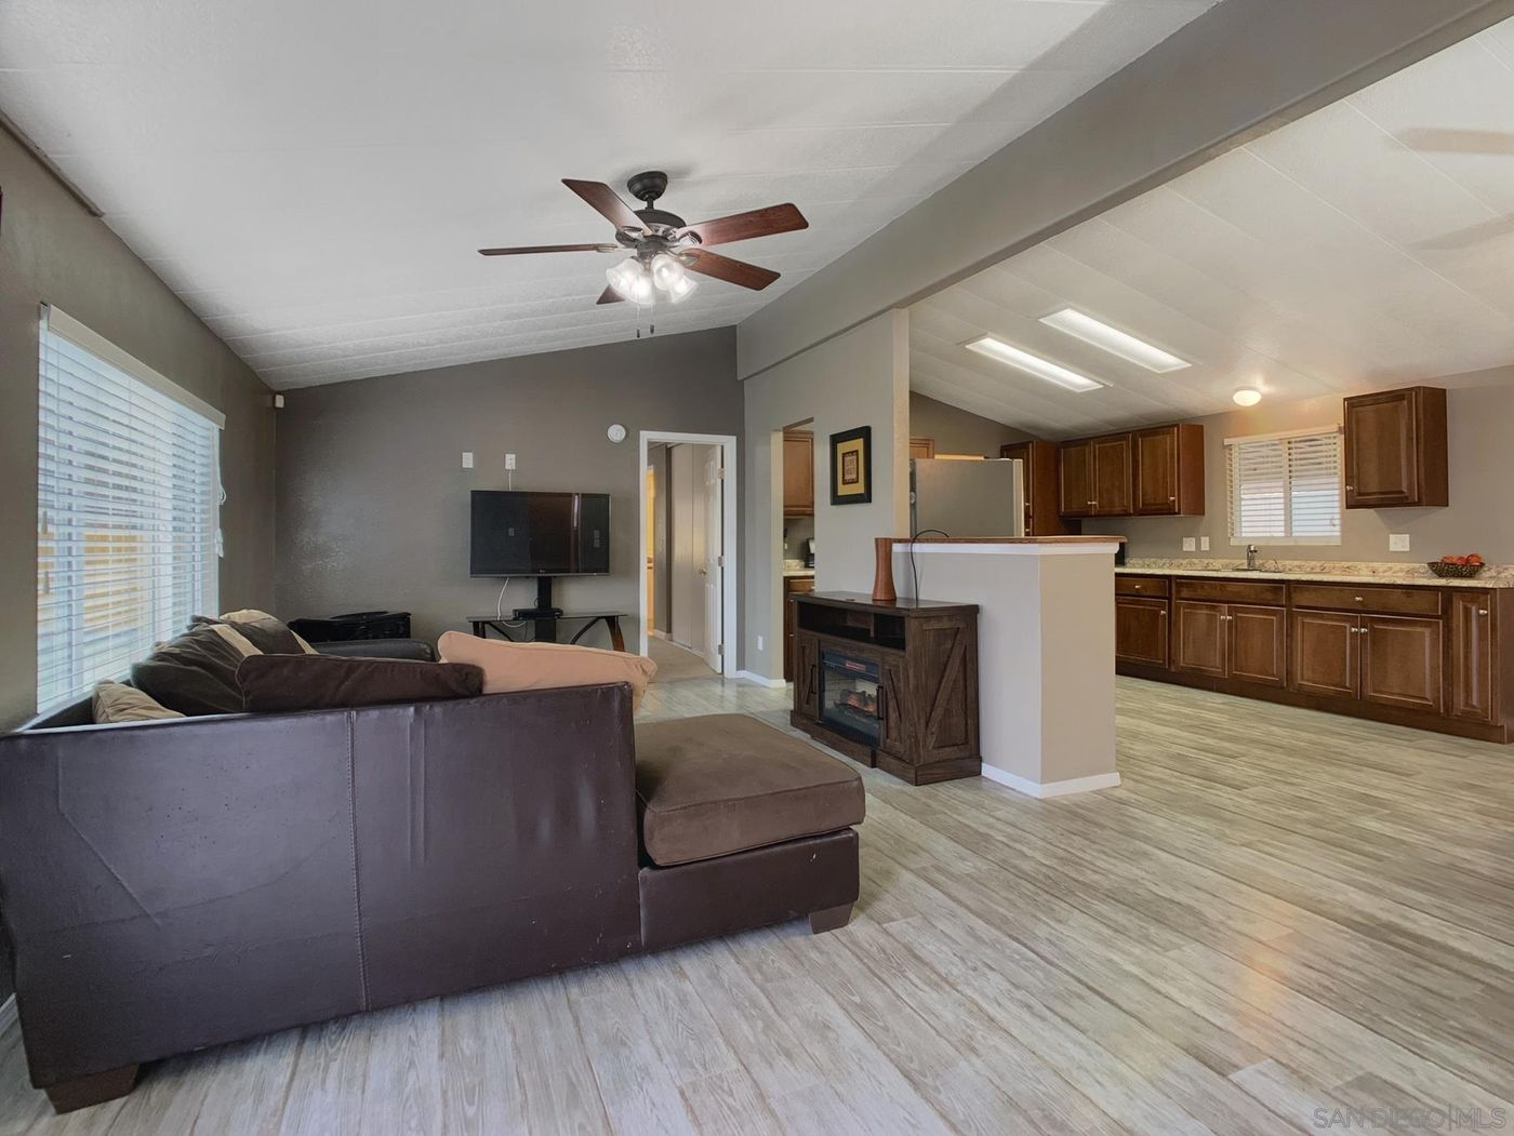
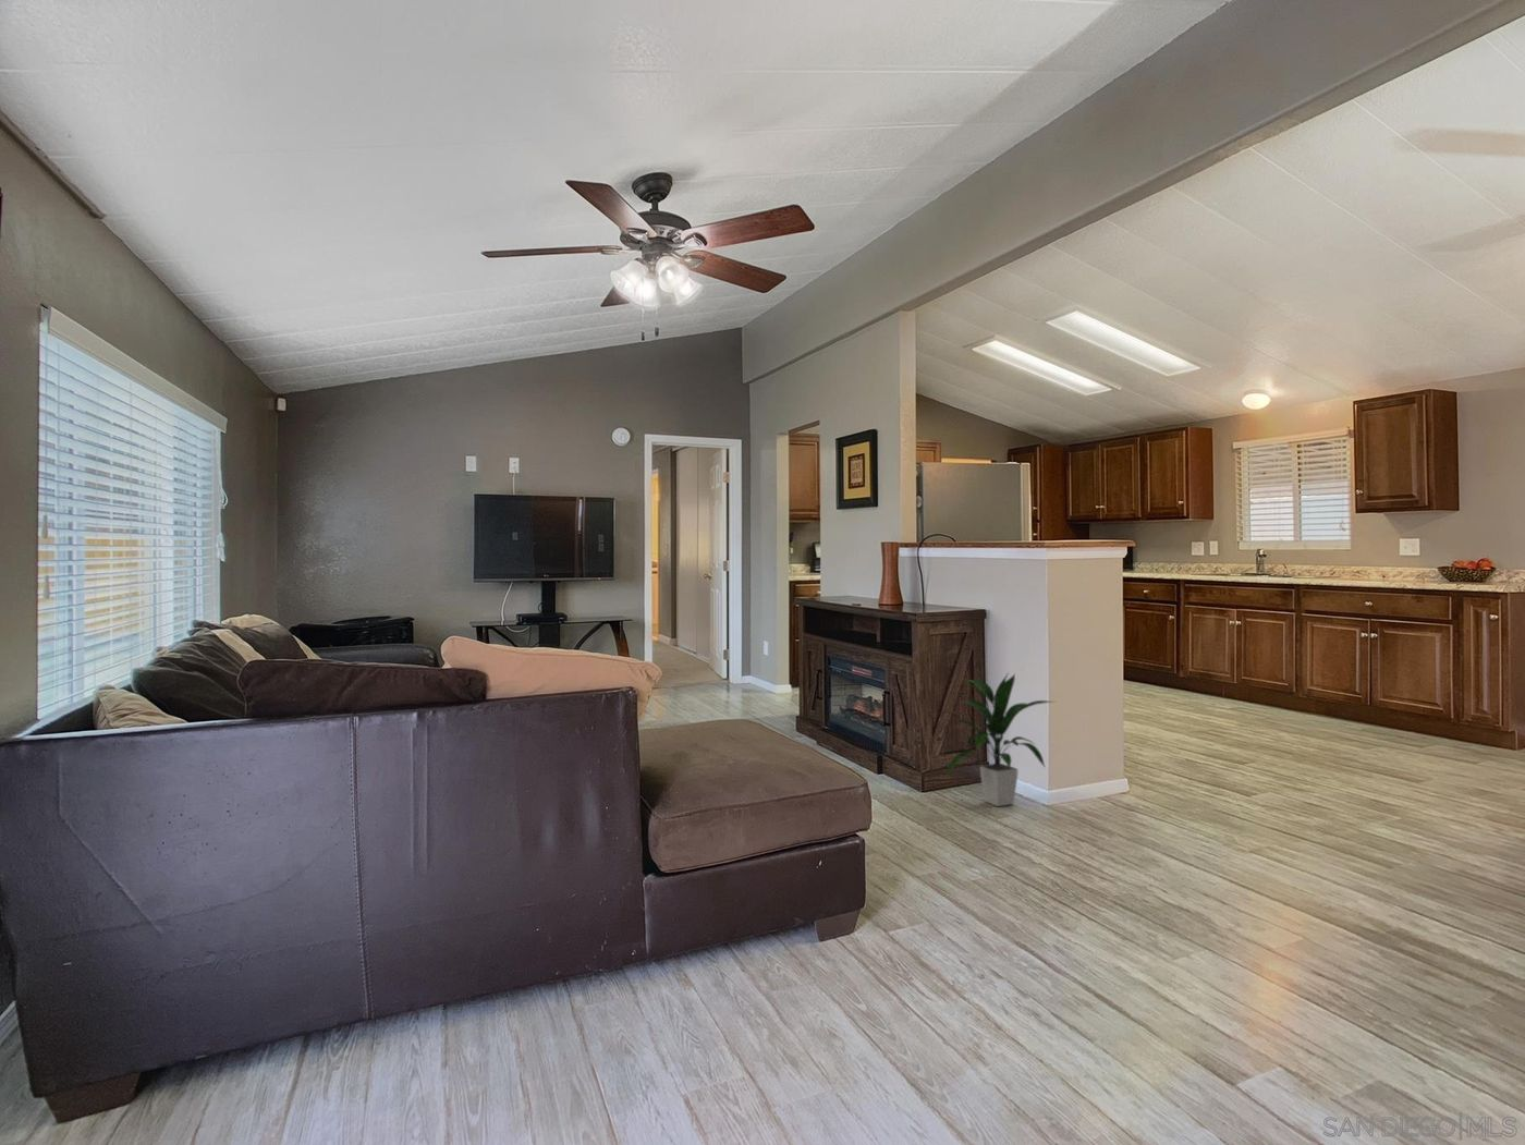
+ indoor plant (992, 735)
